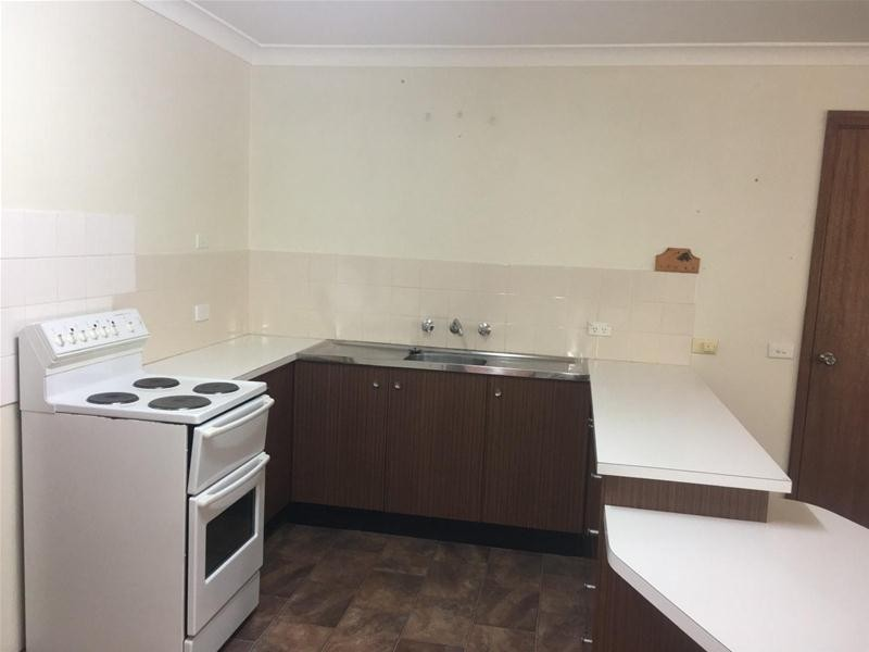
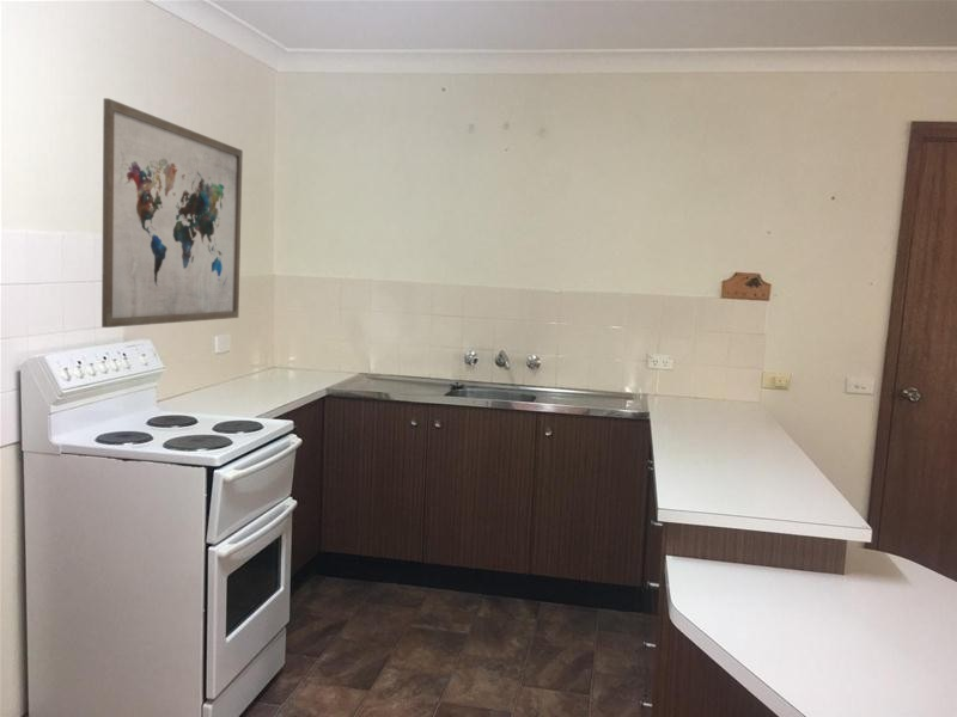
+ wall art (182, 226)
